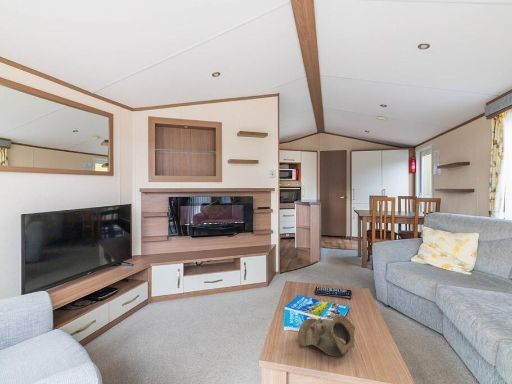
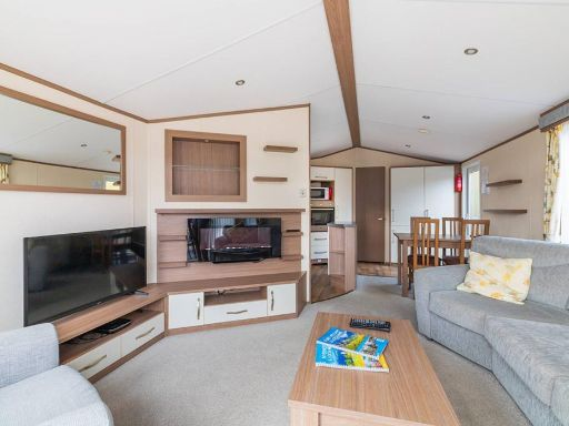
- decorative bowl (326, 330)
